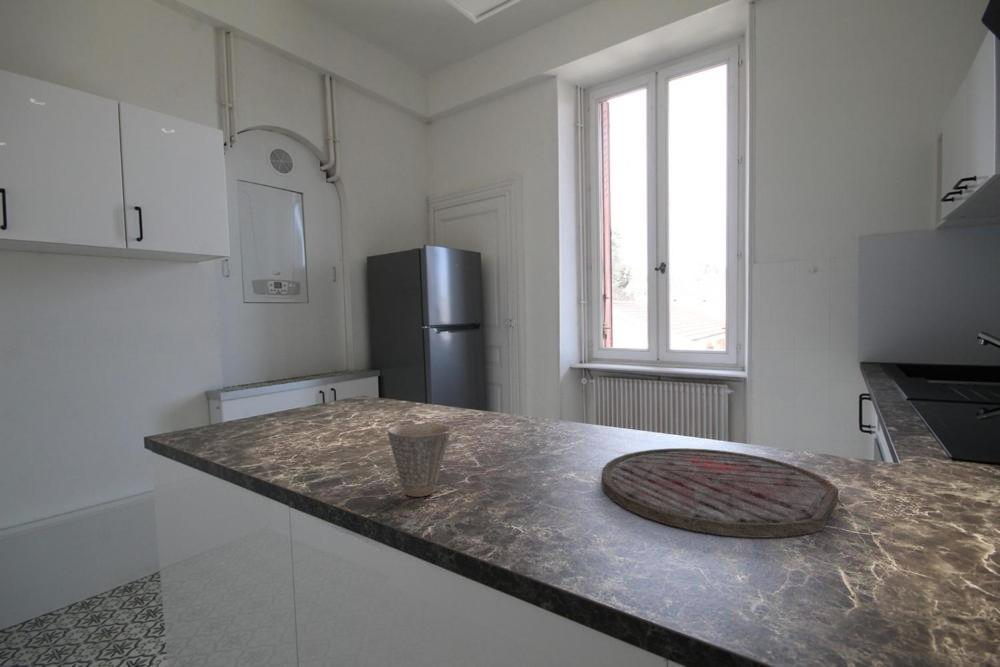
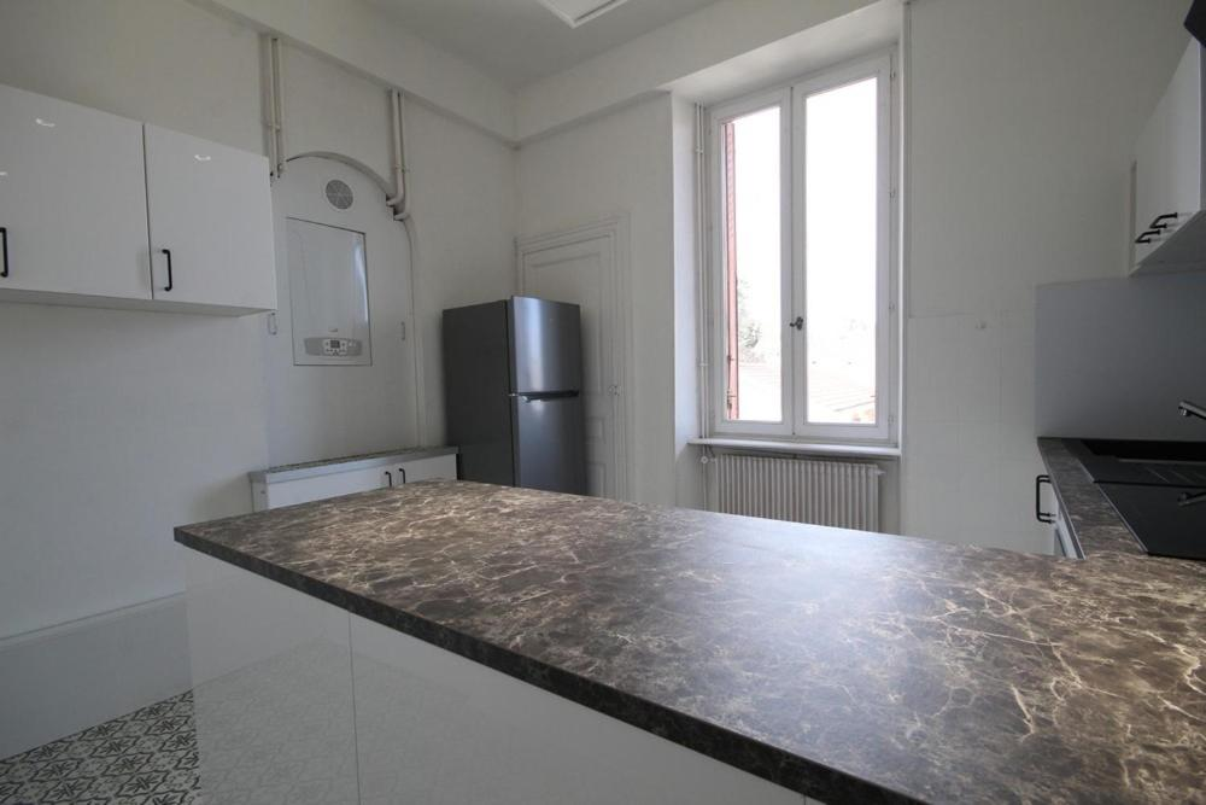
- cutting board (711, 483)
- cup (420, 459)
